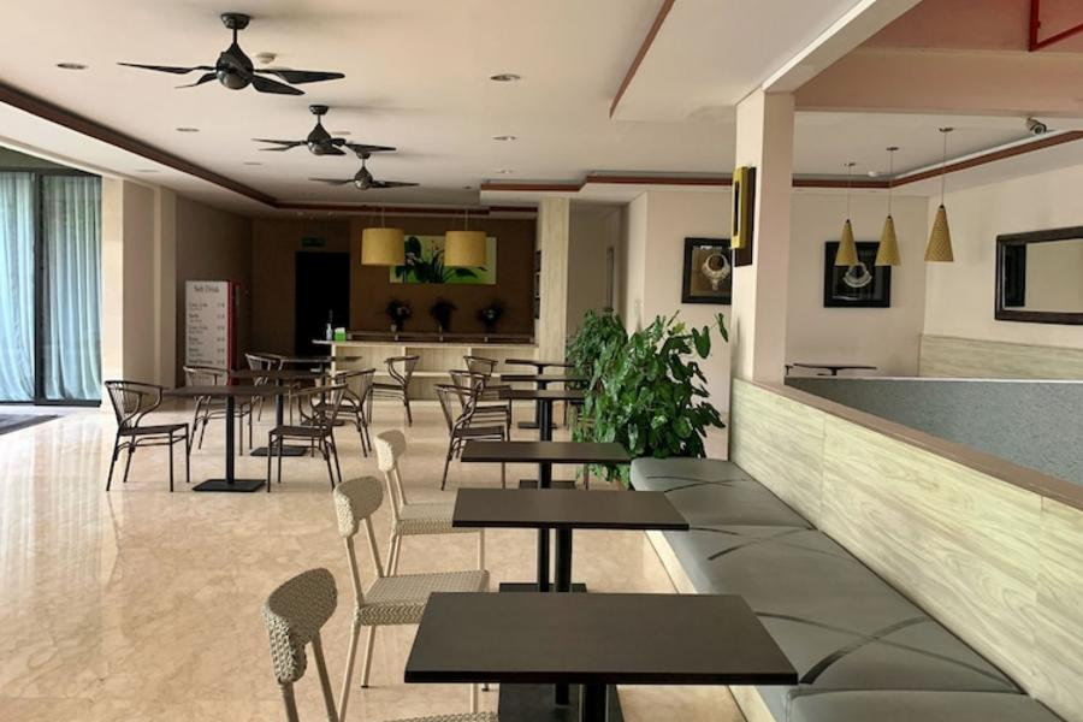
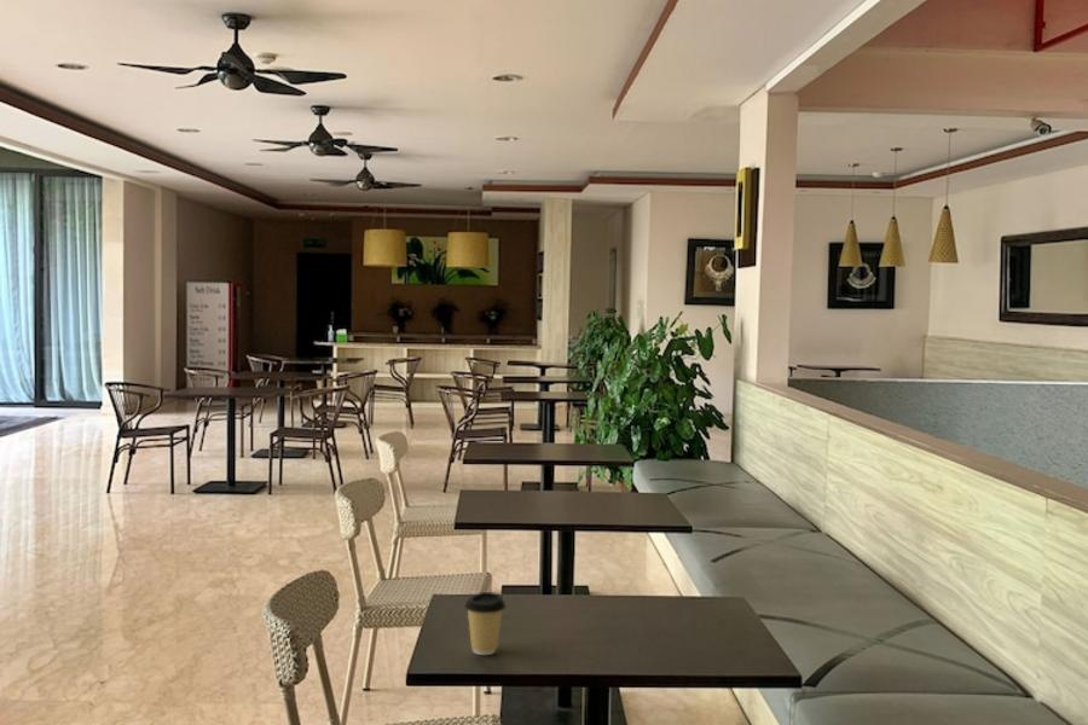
+ coffee cup (484, 624)
